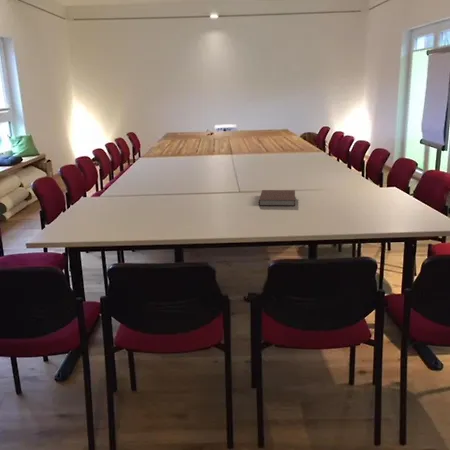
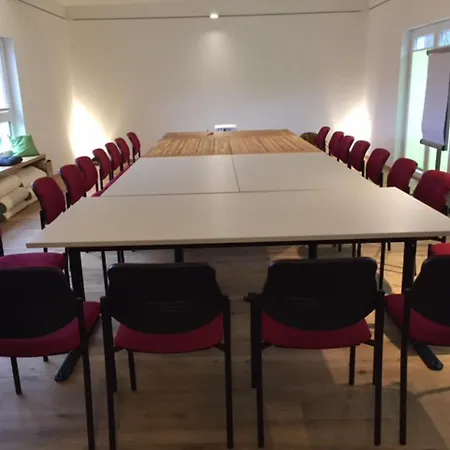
- notebook (277, 197)
